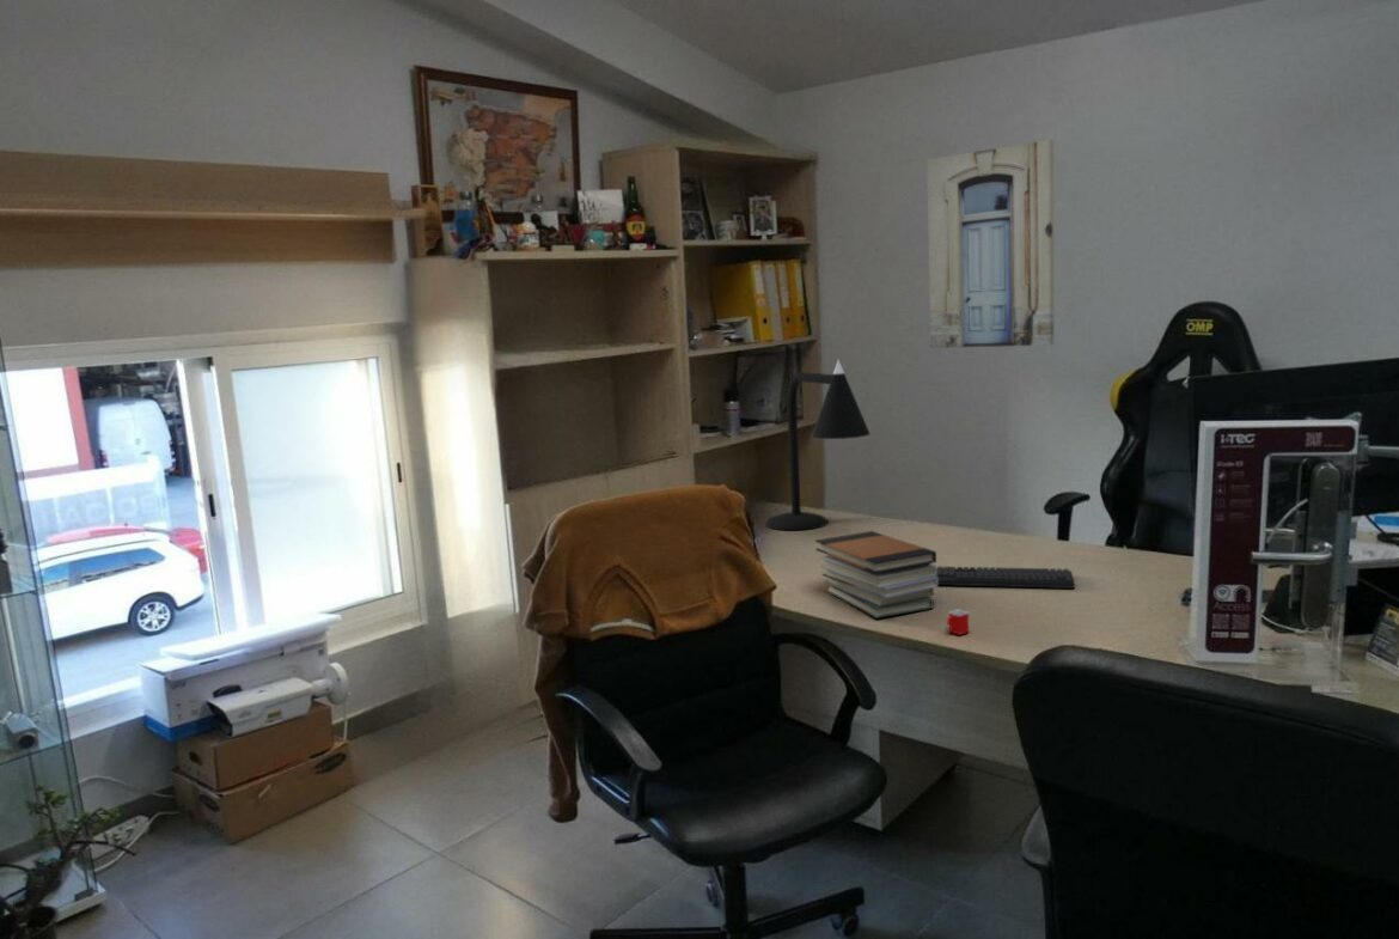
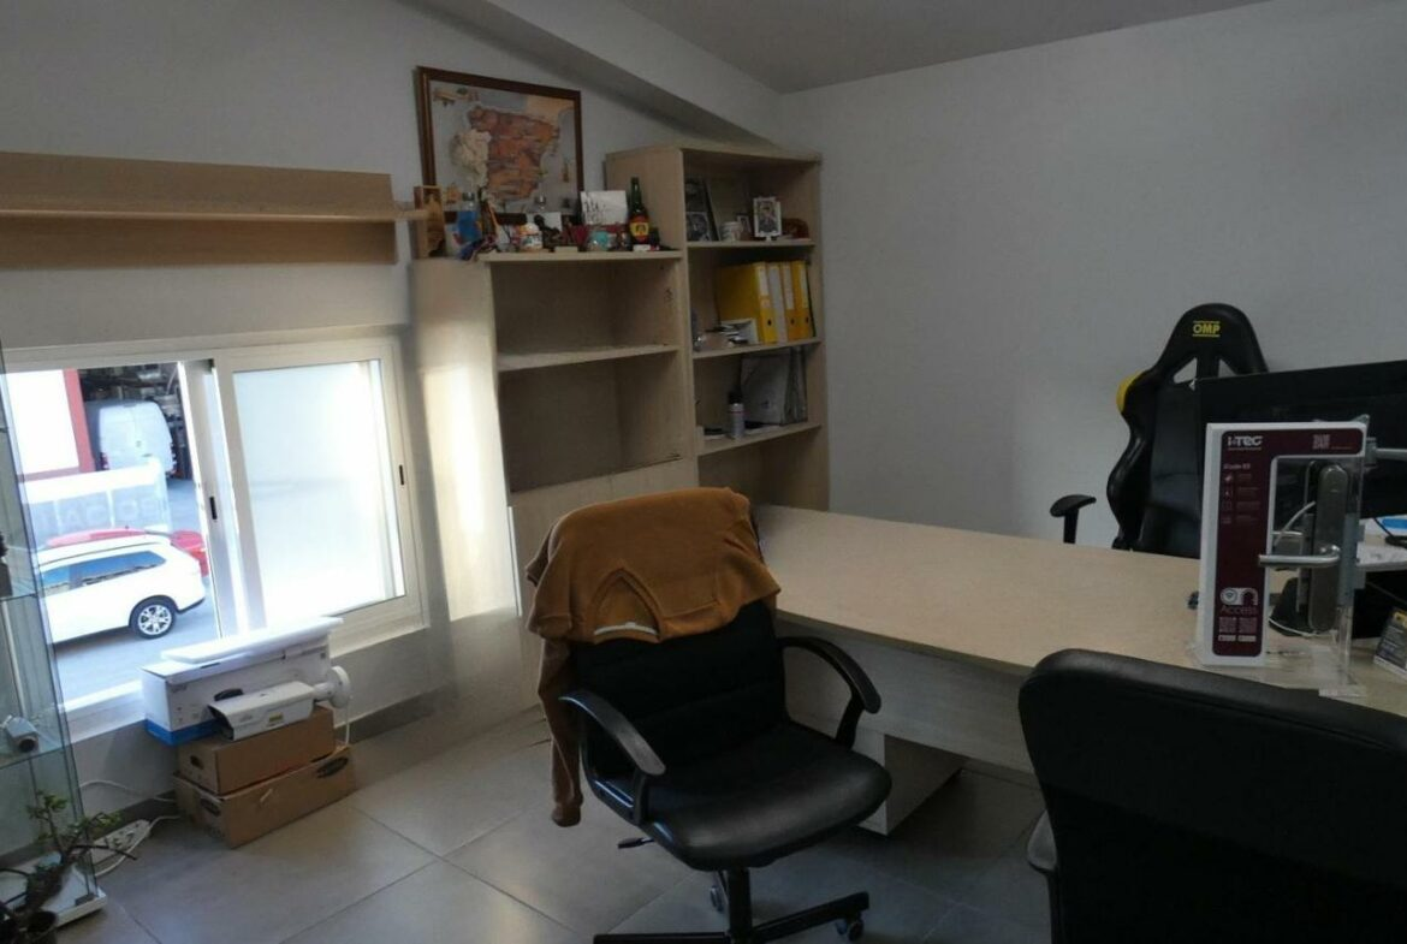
- book stack (875, 573)
- wall art (988, 250)
- keyboard (998, 575)
- mug (961, 617)
- desk lamp (814, 437)
